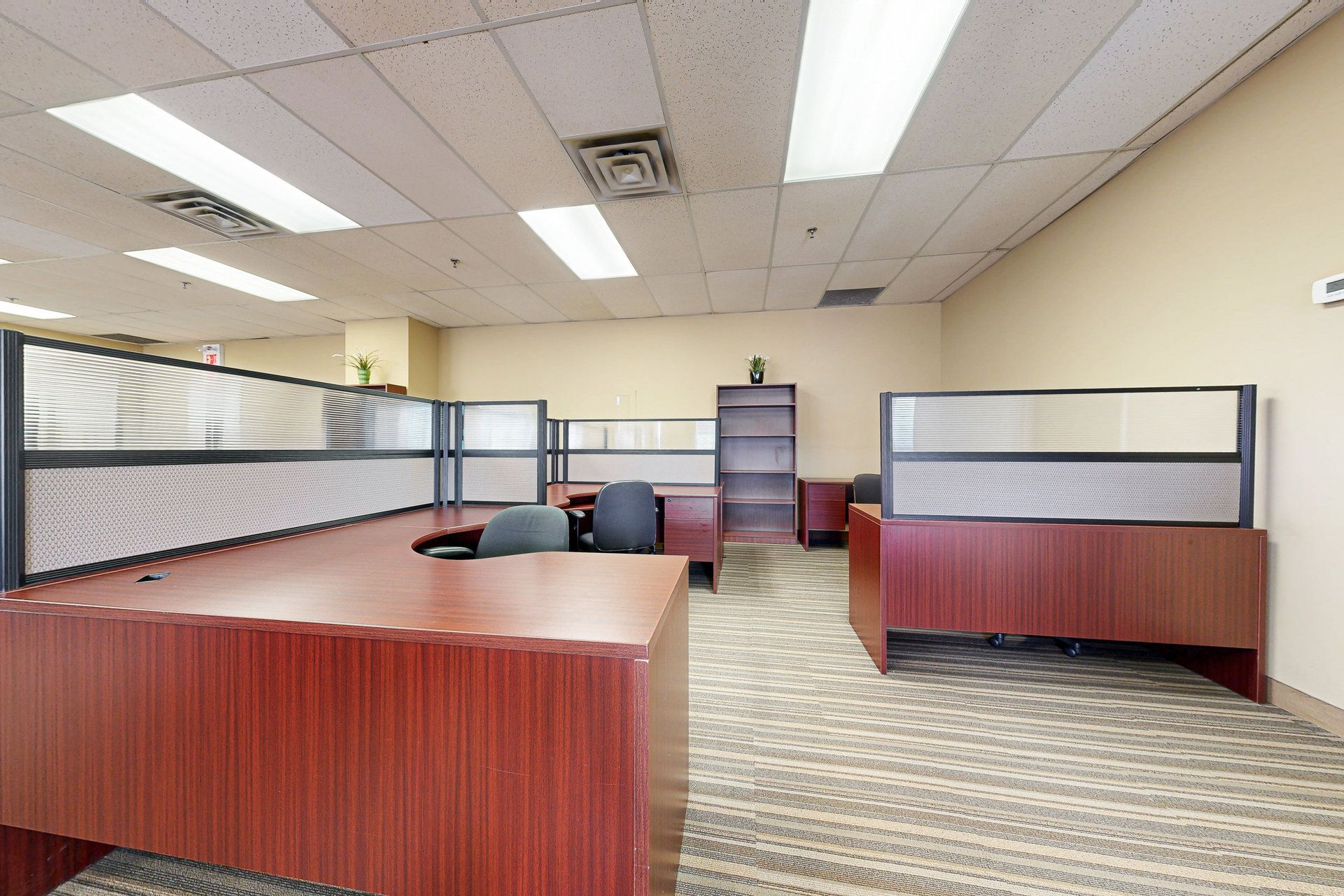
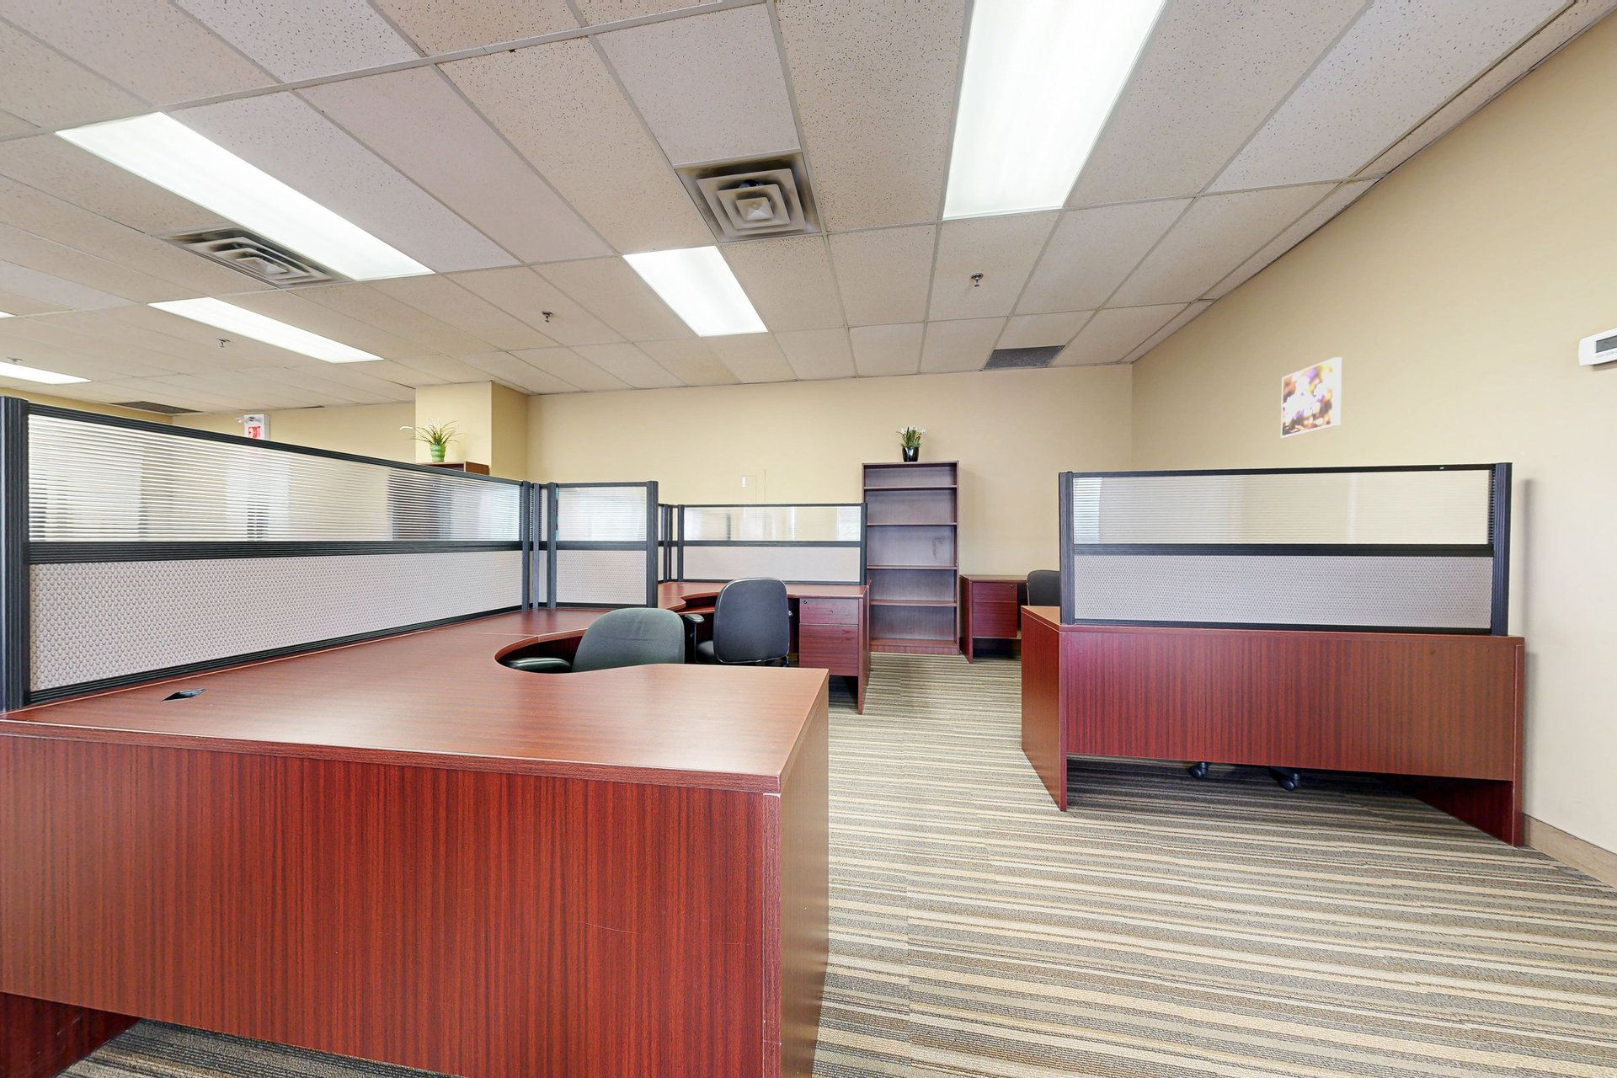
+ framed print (1309, 399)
